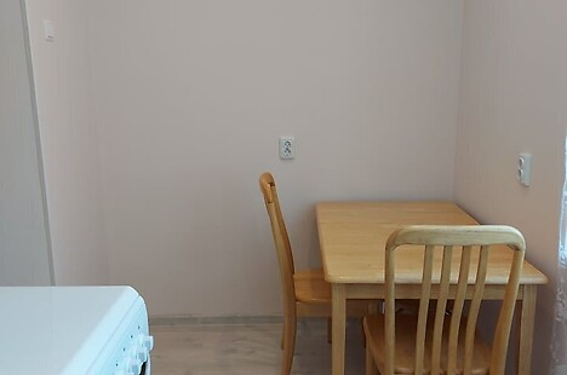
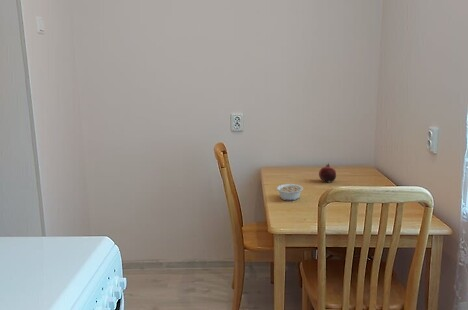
+ legume (289, 192)
+ fruit (327, 172)
